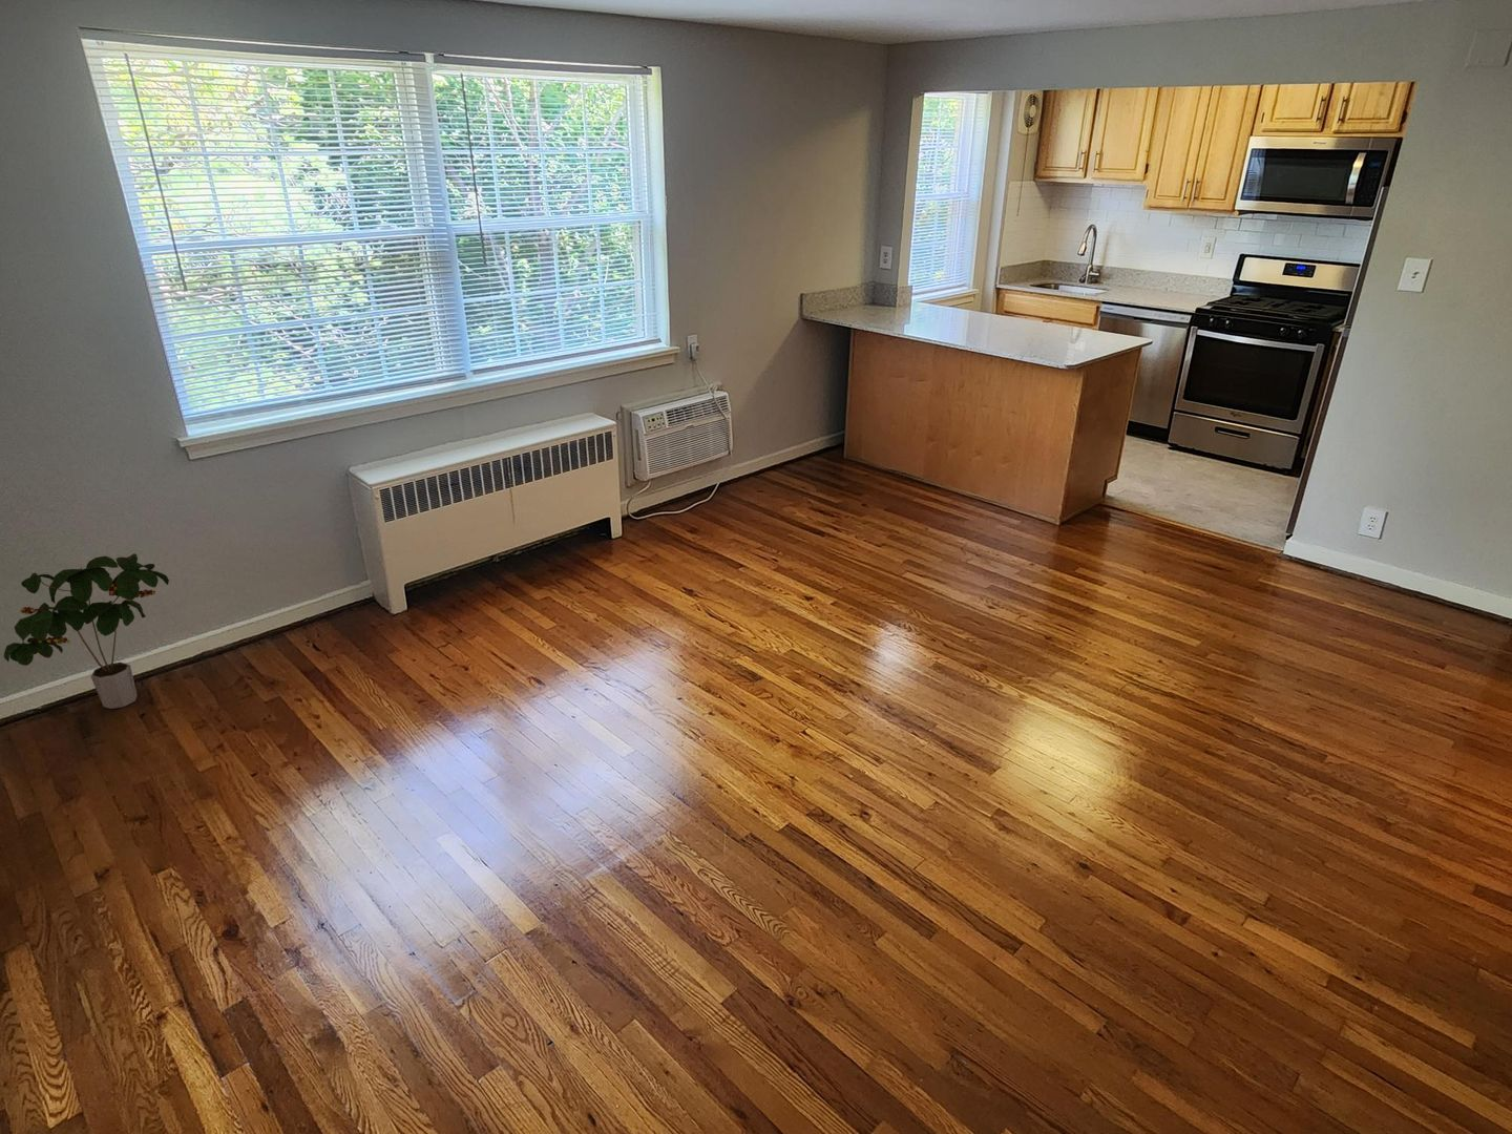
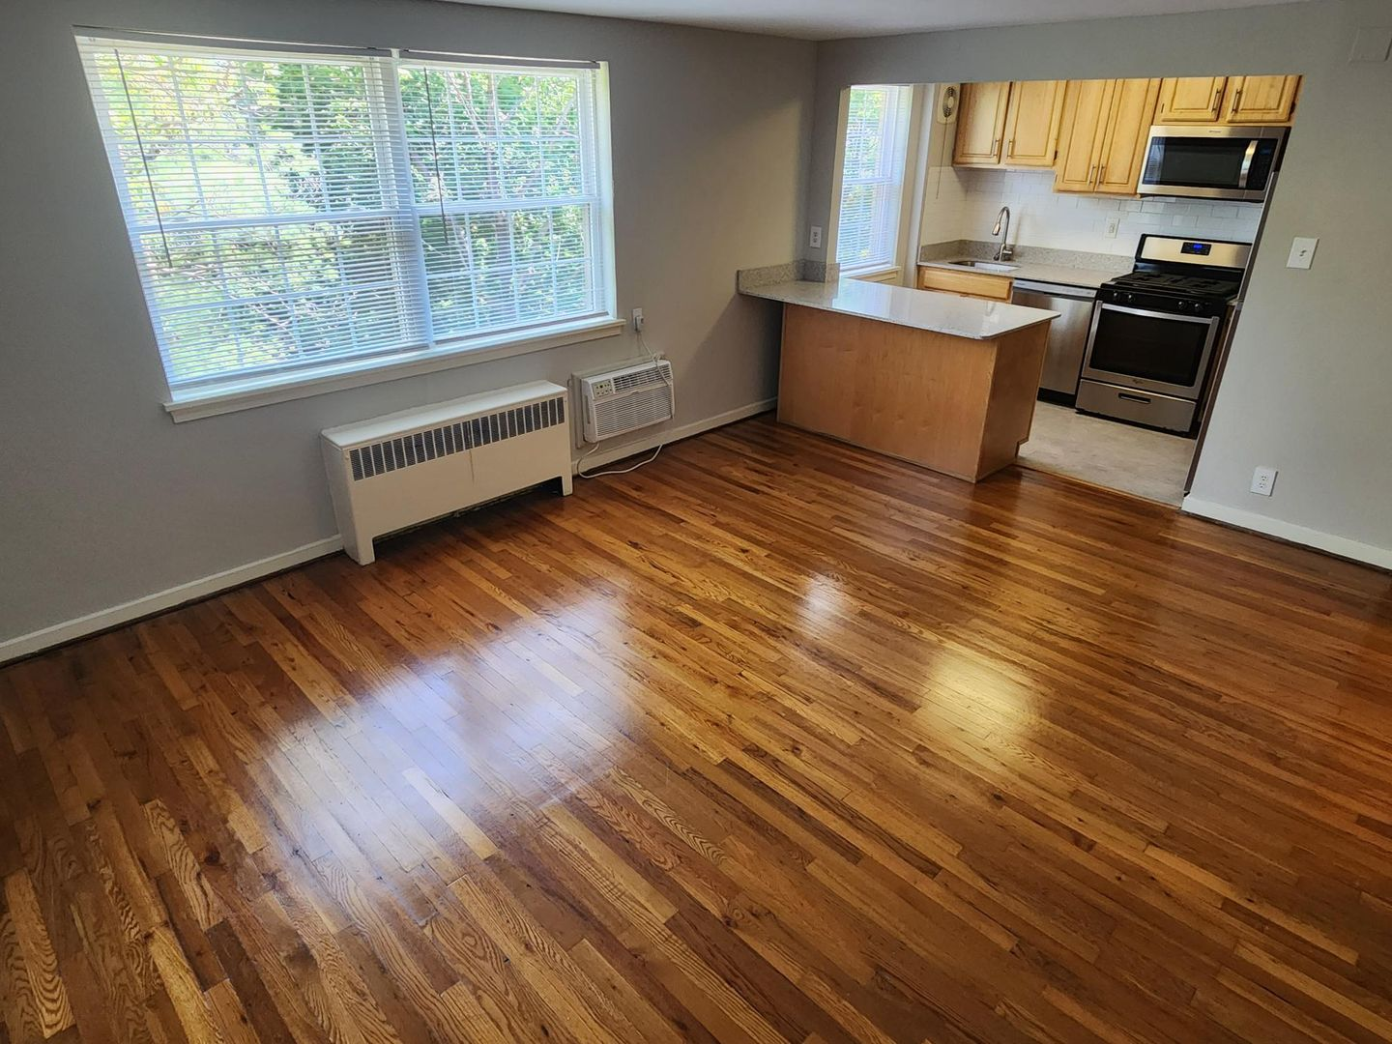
- potted plant (95, 634)
